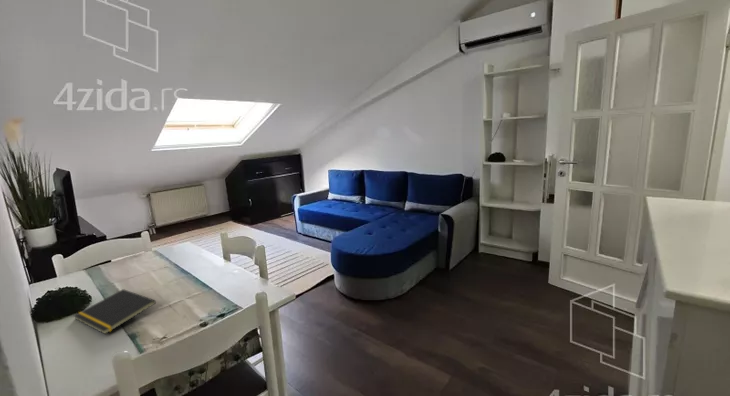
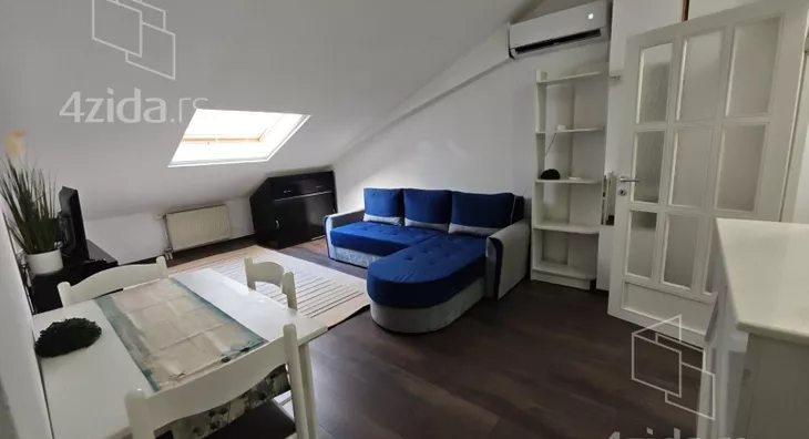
- notepad (115, 309)
